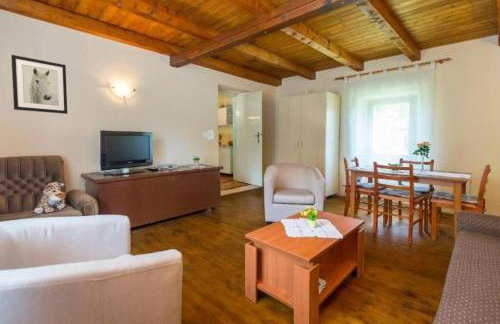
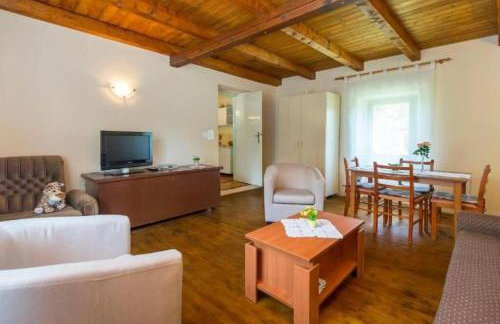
- wall art (41, 86)
